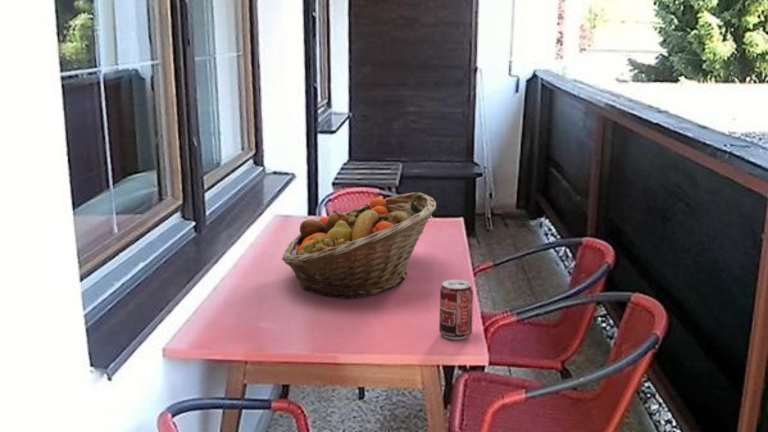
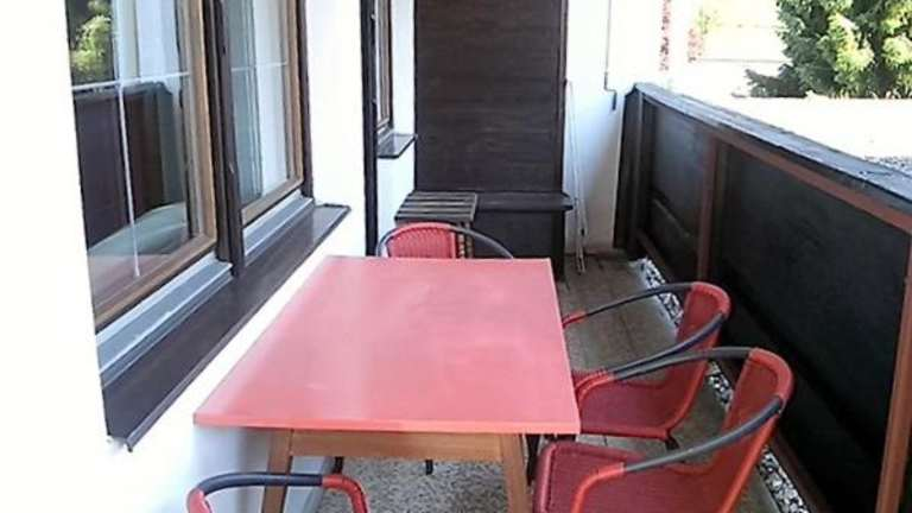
- fruit basket (360, 239)
- beverage can (456, 308)
